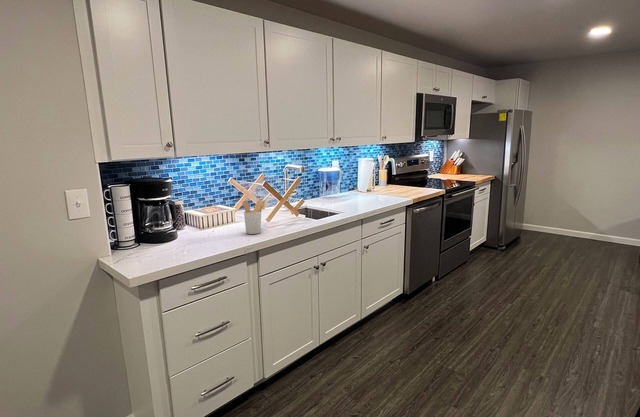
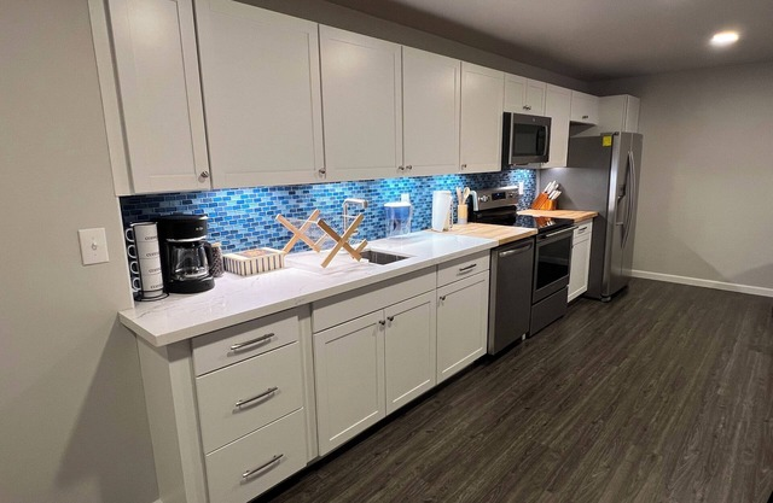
- utensil holder (255, 216)
